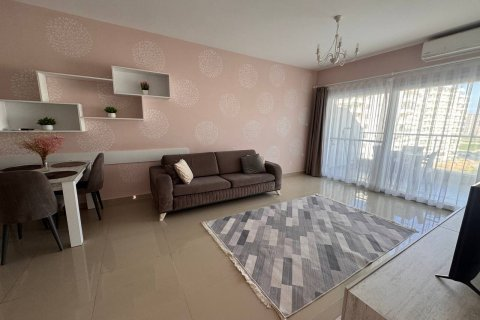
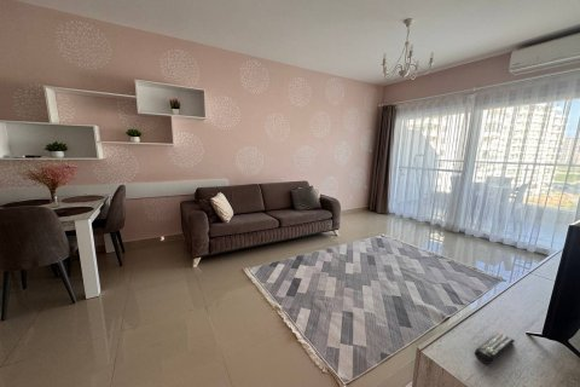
+ remote control (495, 346)
